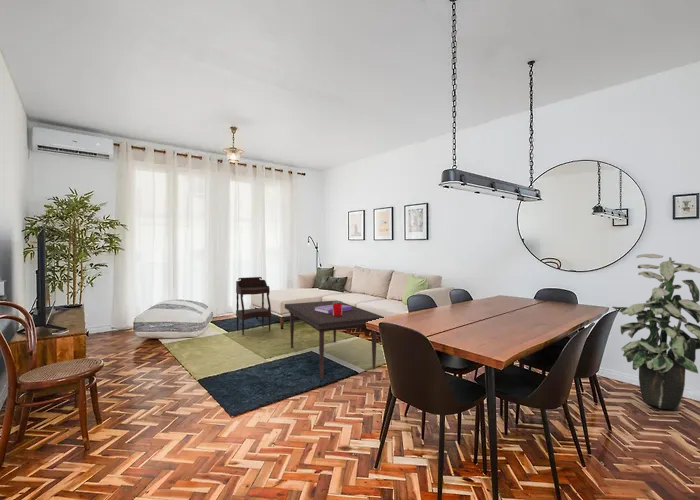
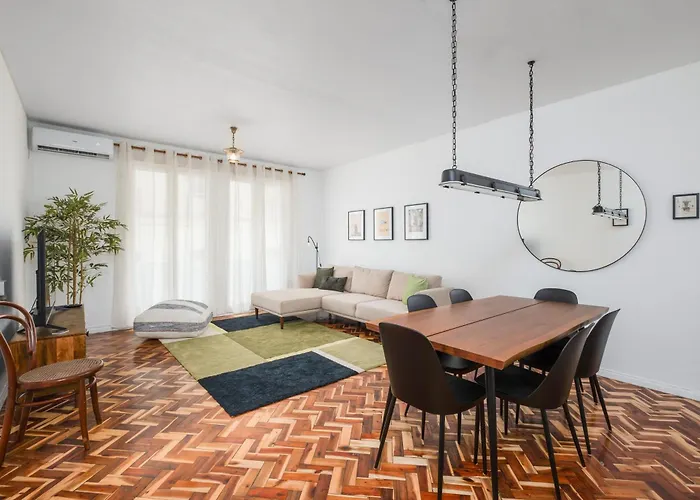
- side table (256, 308)
- indoor plant (659, 328)
- coffee table (329, 327)
